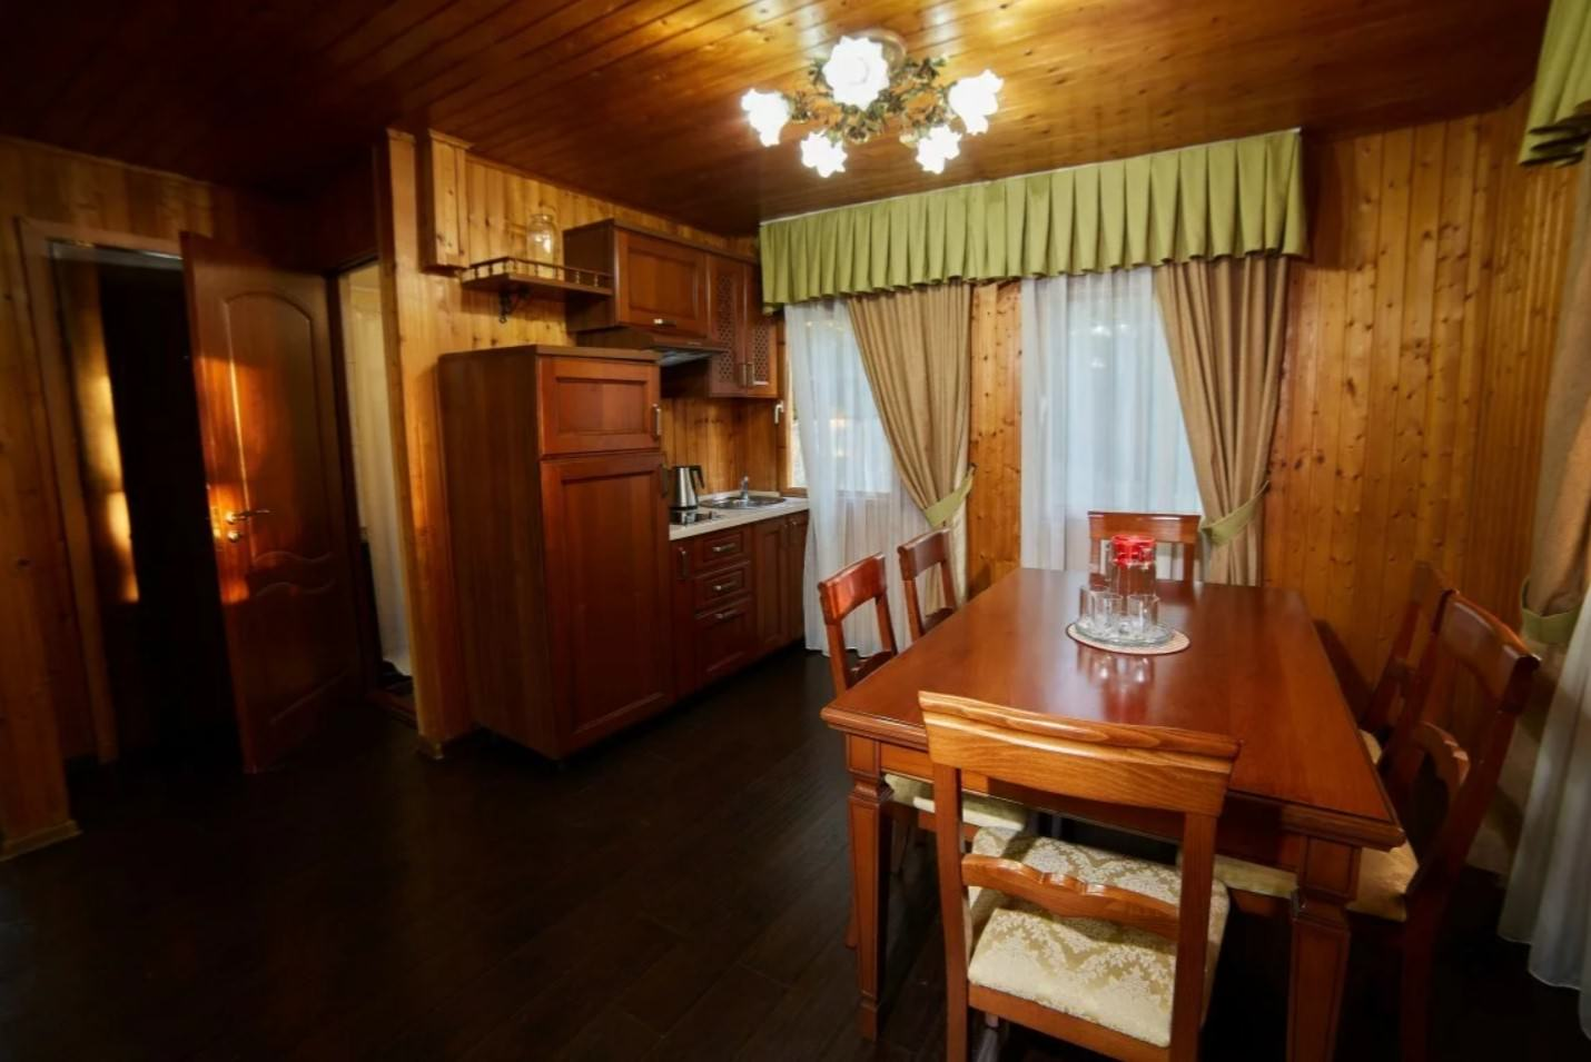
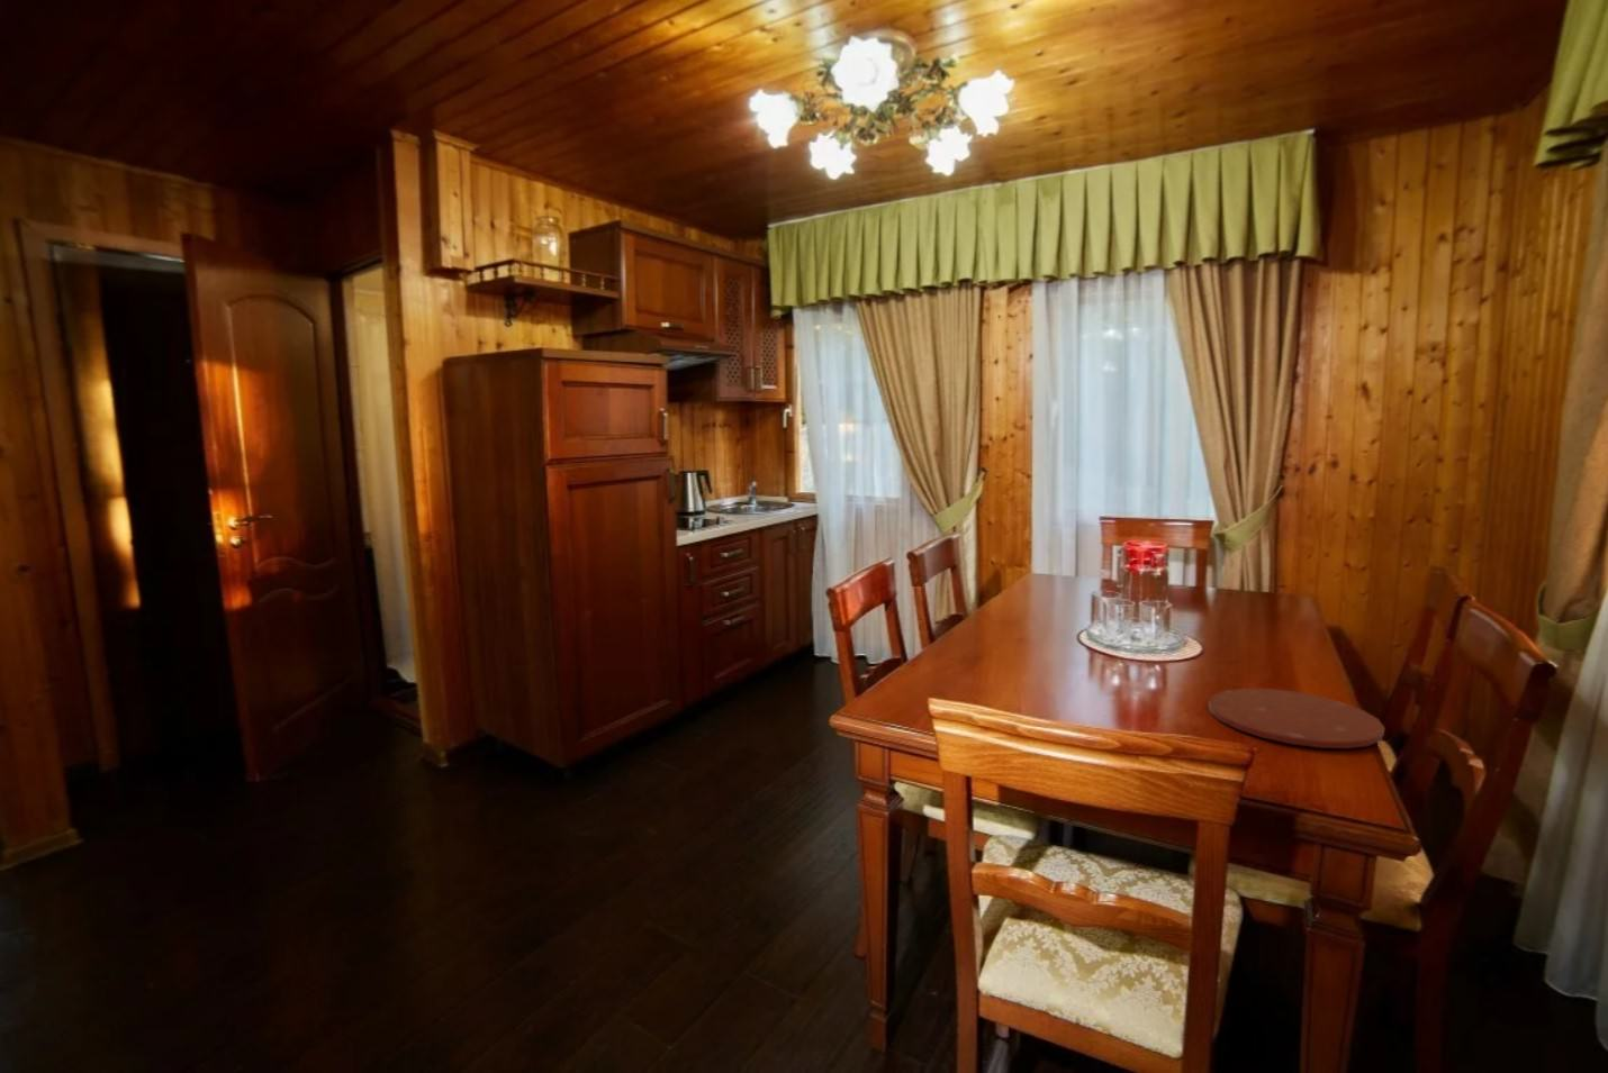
+ plate (1290, 715)
